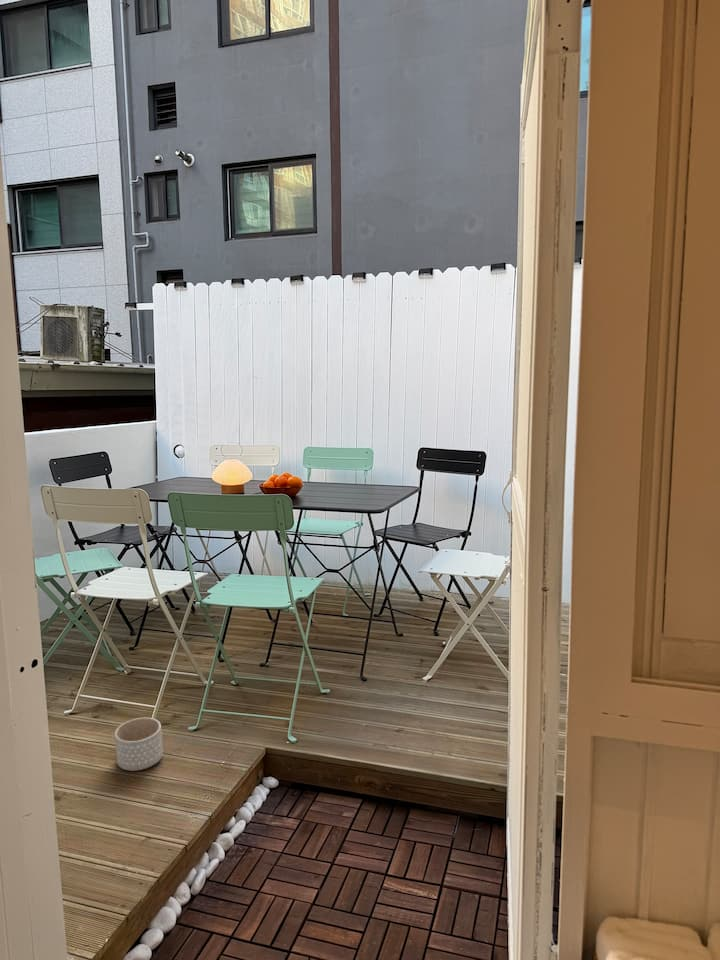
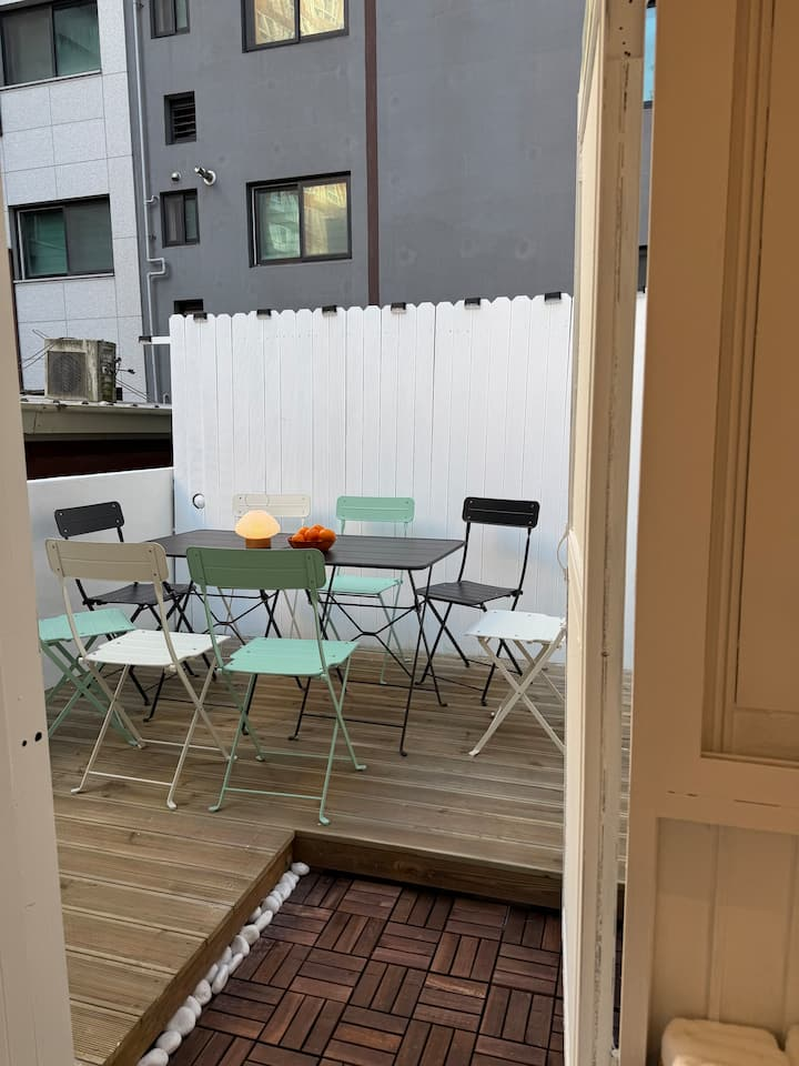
- planter (139, 744)
